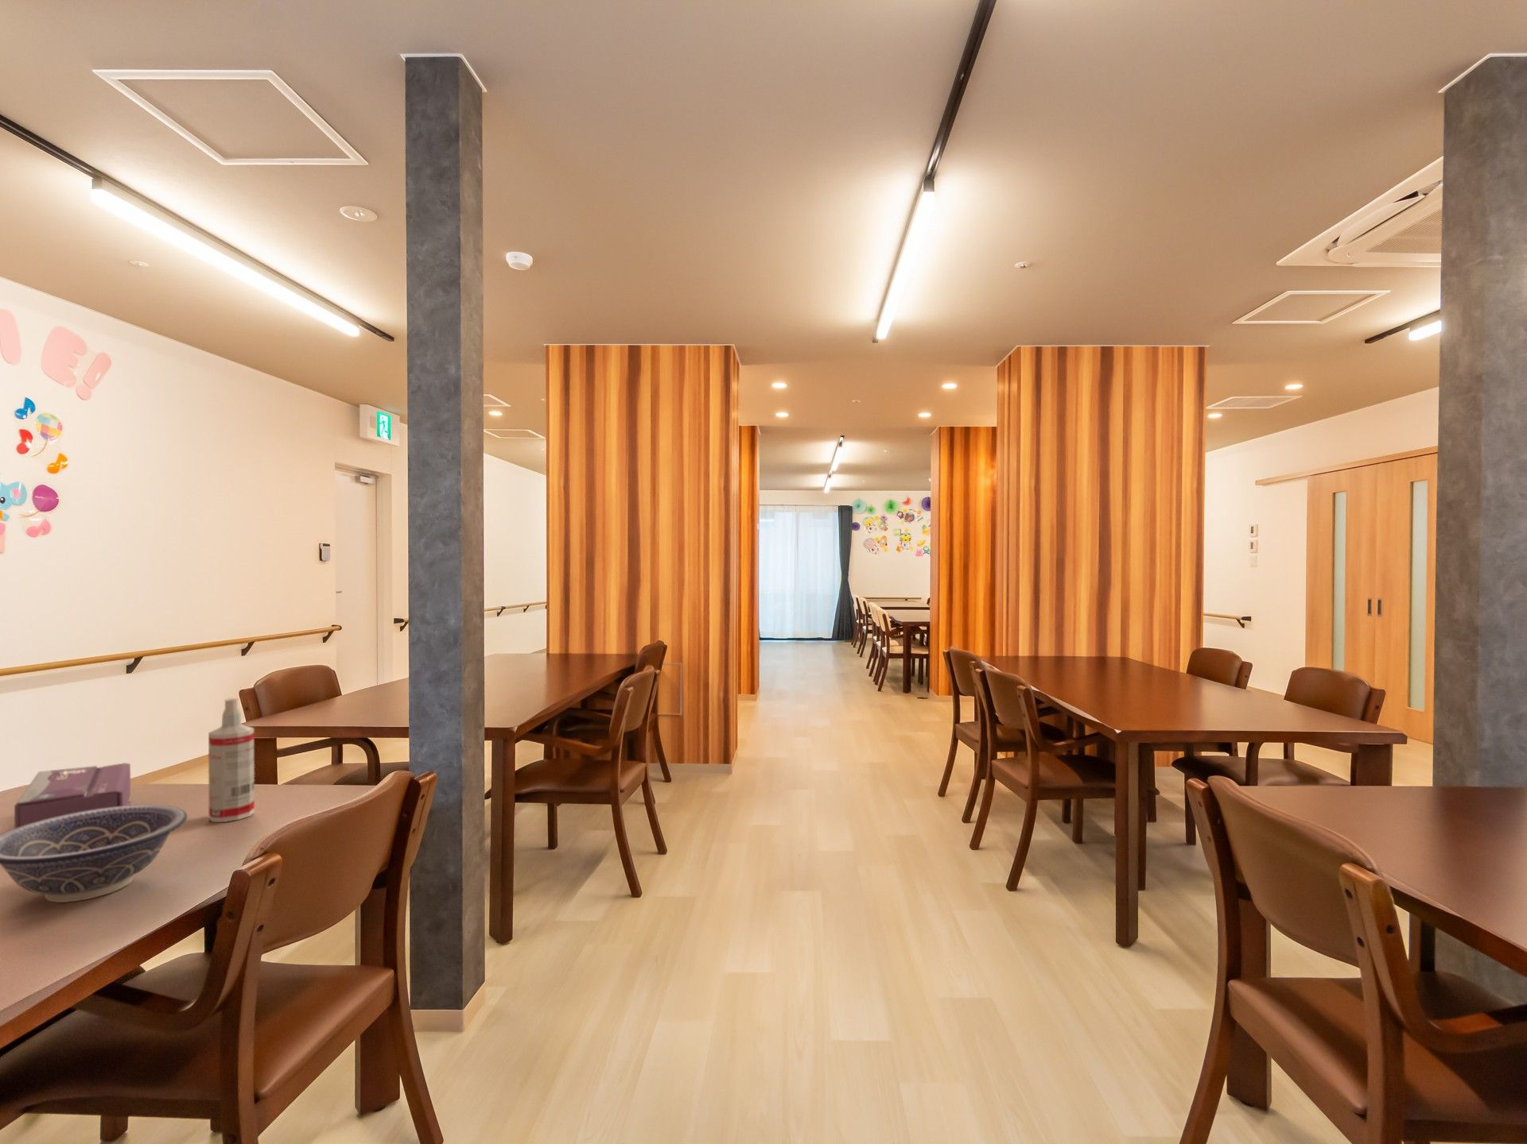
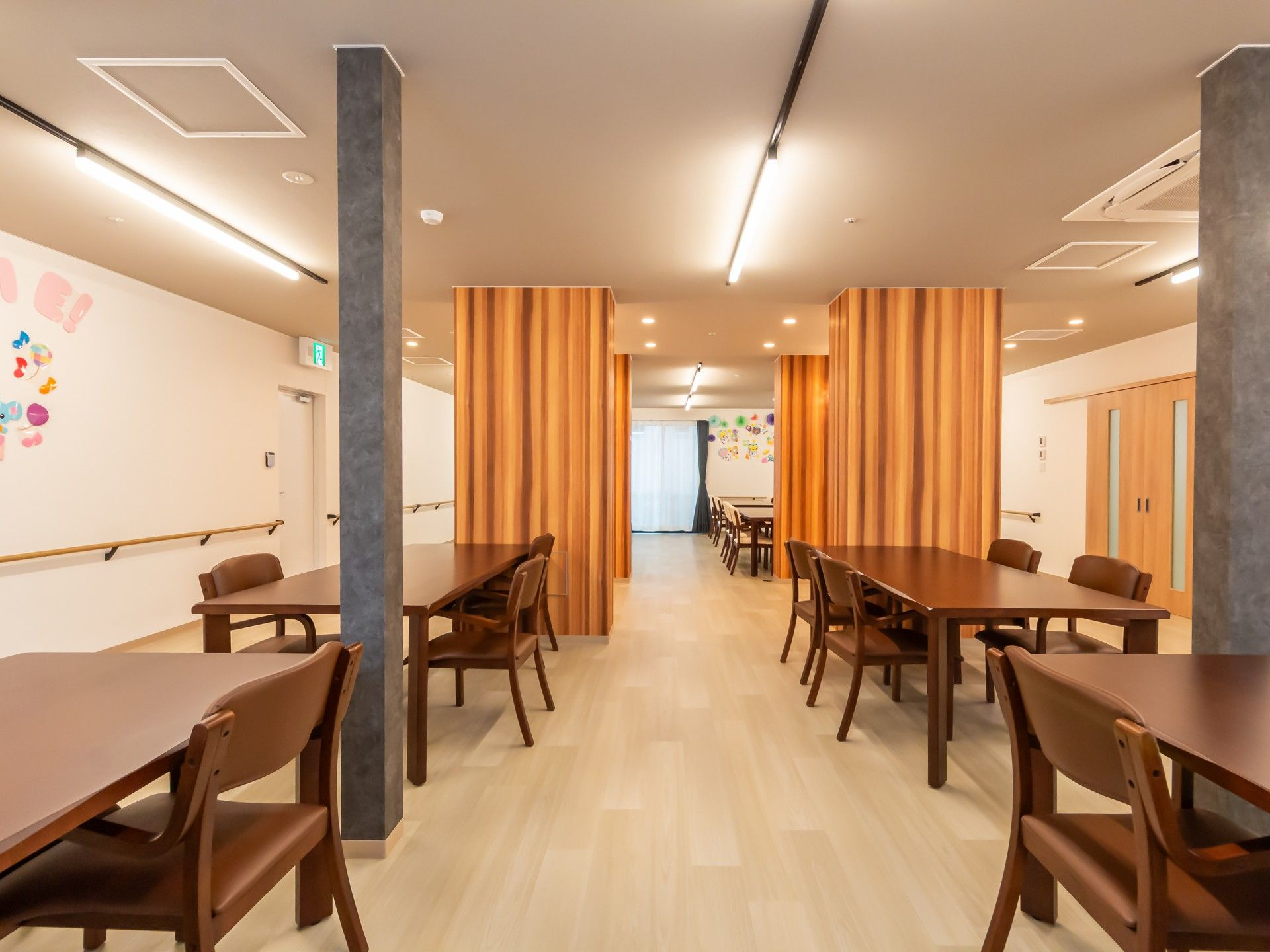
- tissue box (78, 799)
- spray bottle (231, 757)
- decorative bowl (90, 858)
